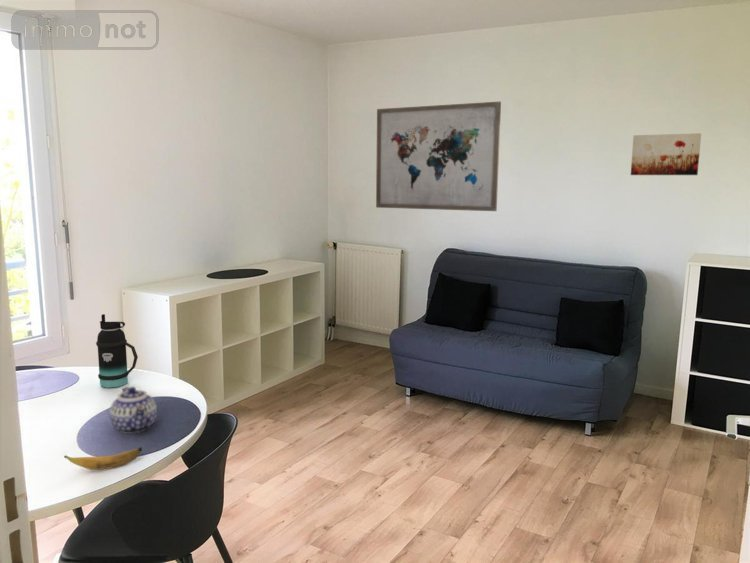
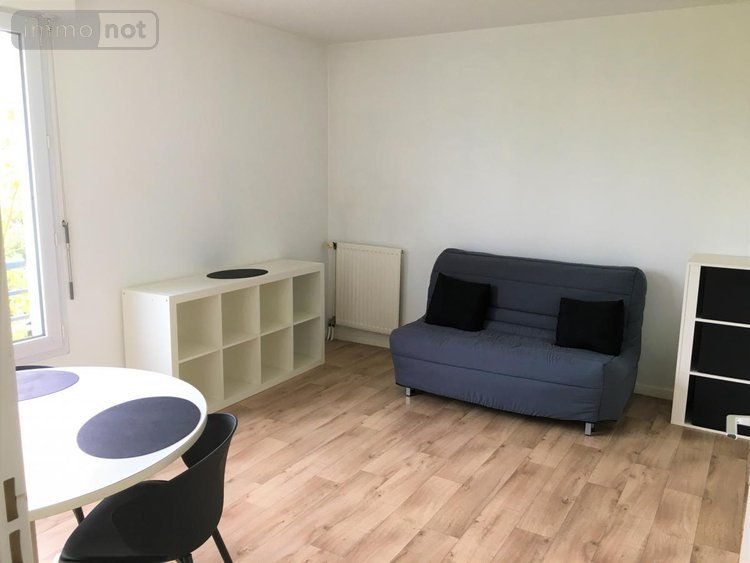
- wall art (665, 154)
- wall art (434, 158)
- teapot (133, 407)
- bottle (117, 349)
- banana (104, 457)
